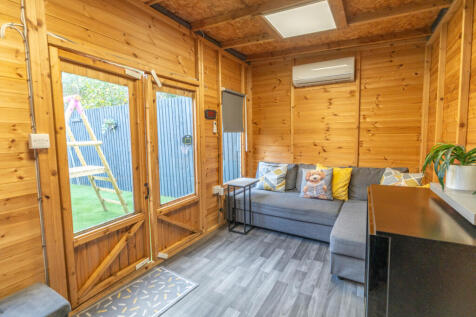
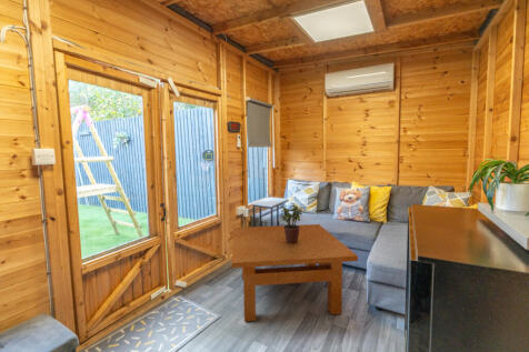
+ table (285, 264)
+ potted plant (292, 222)
